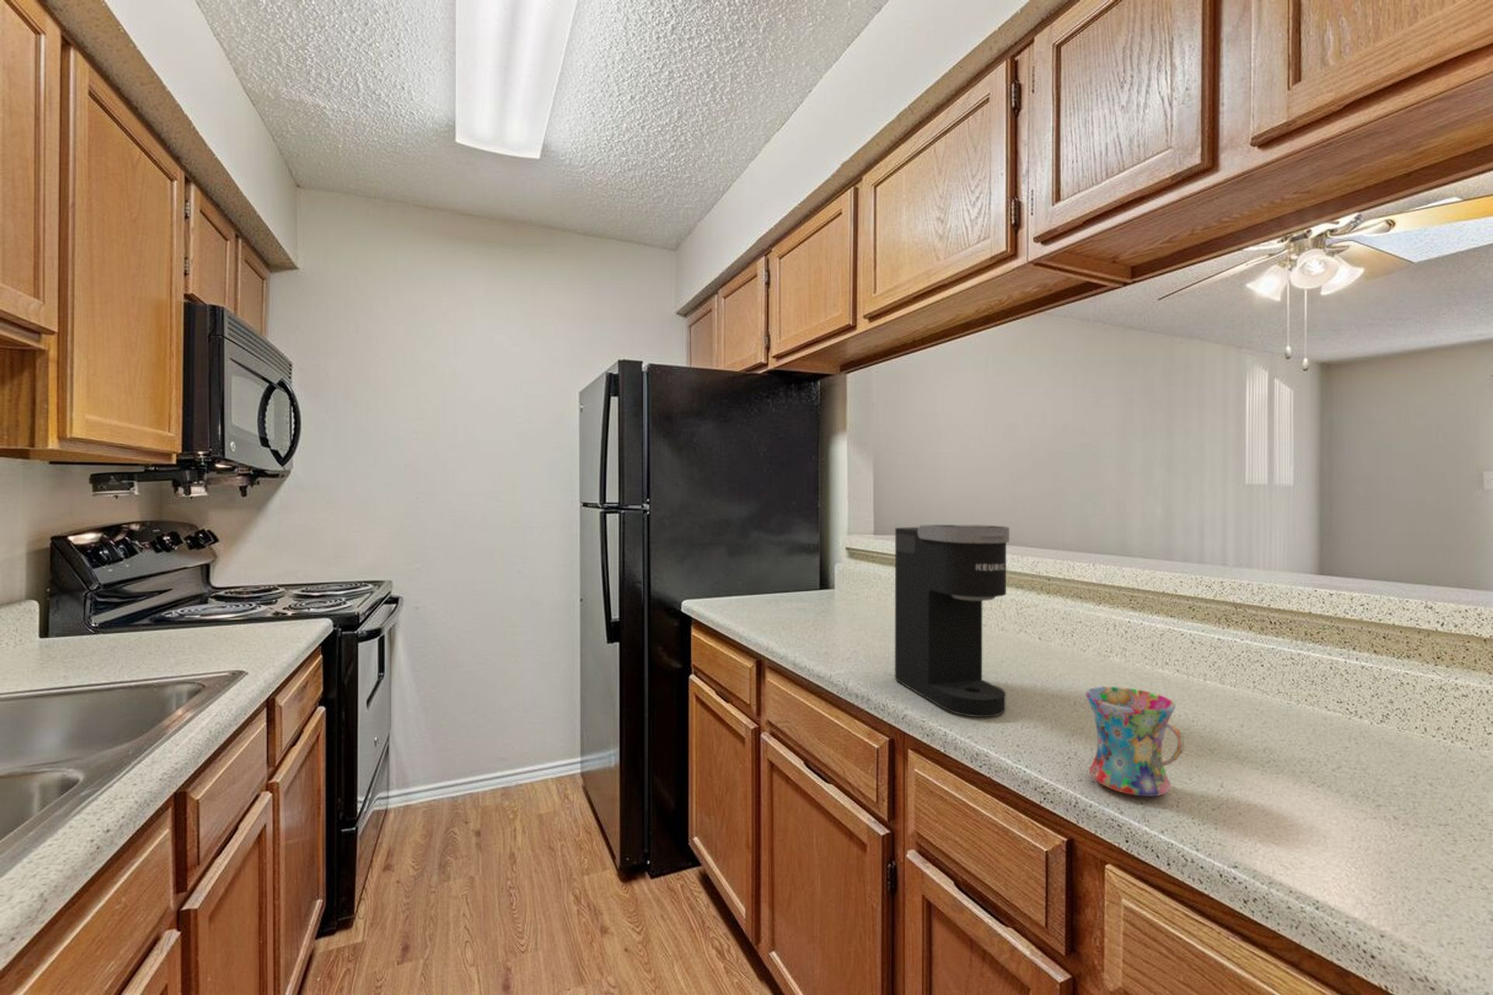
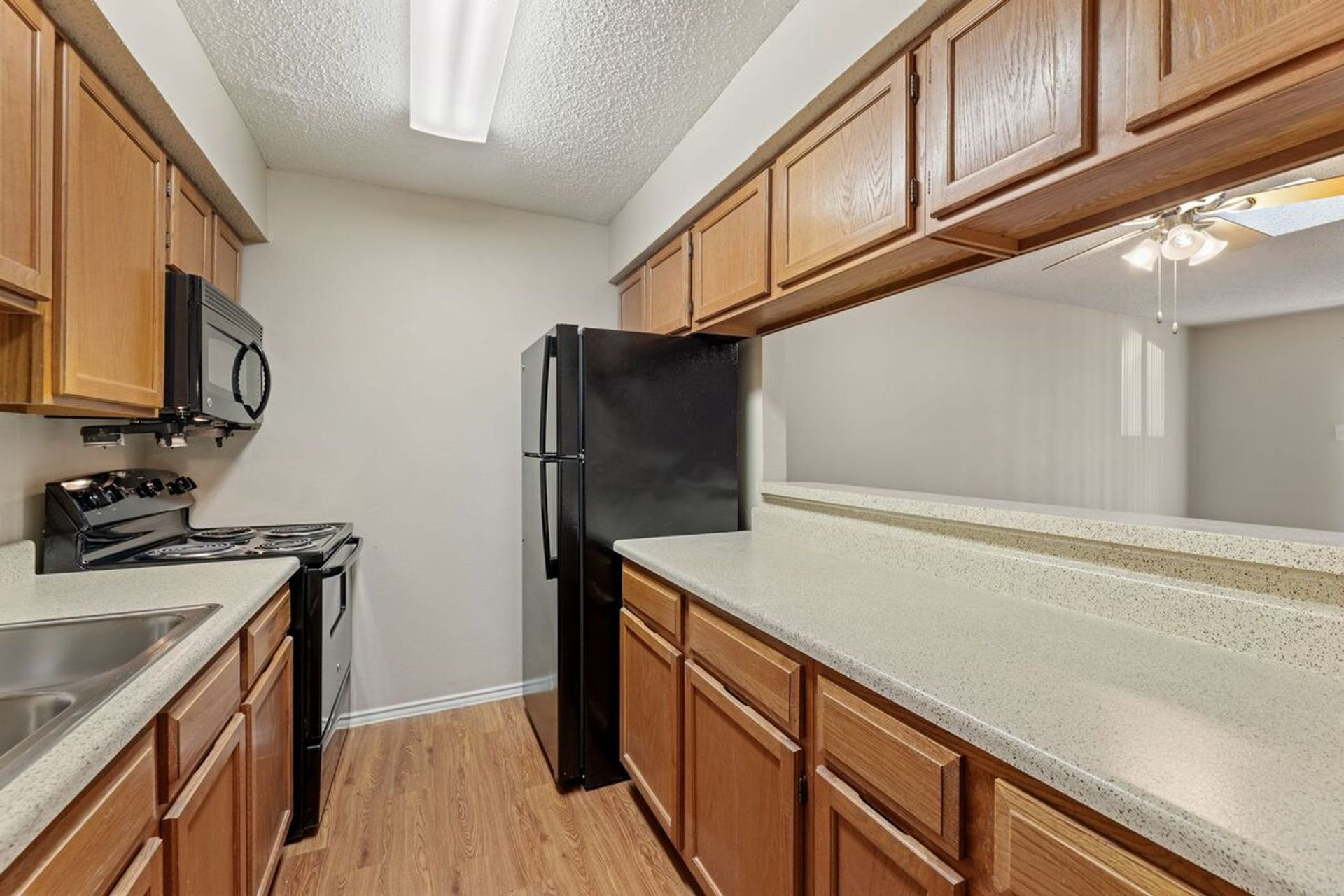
- mug (1138, 745)
- coffee maker (946, 609)
